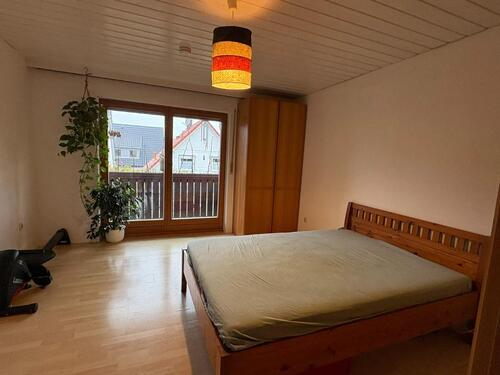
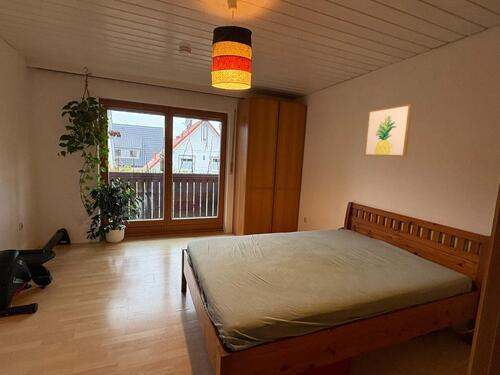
+ wall art (386, 132)
